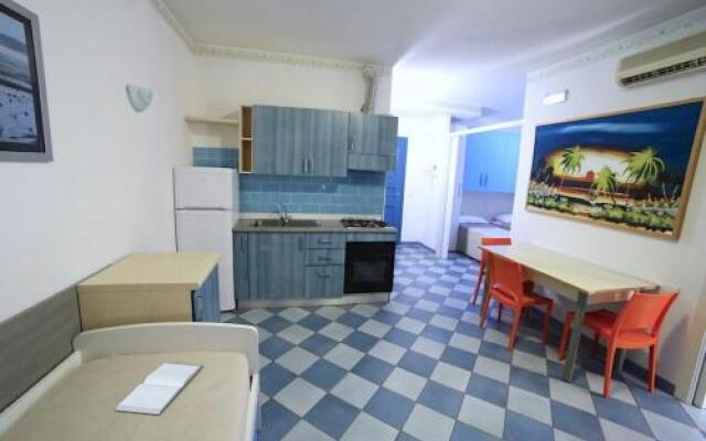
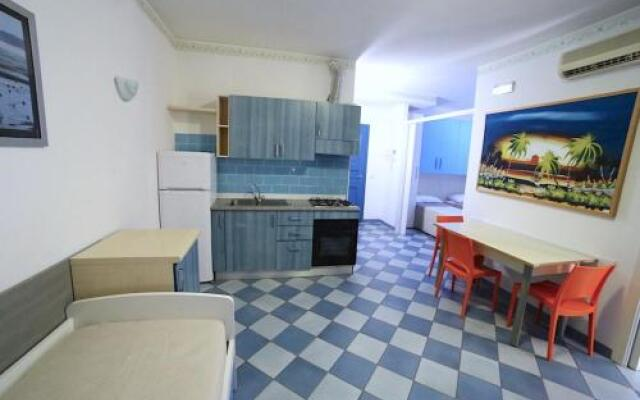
- book (163, 383)
